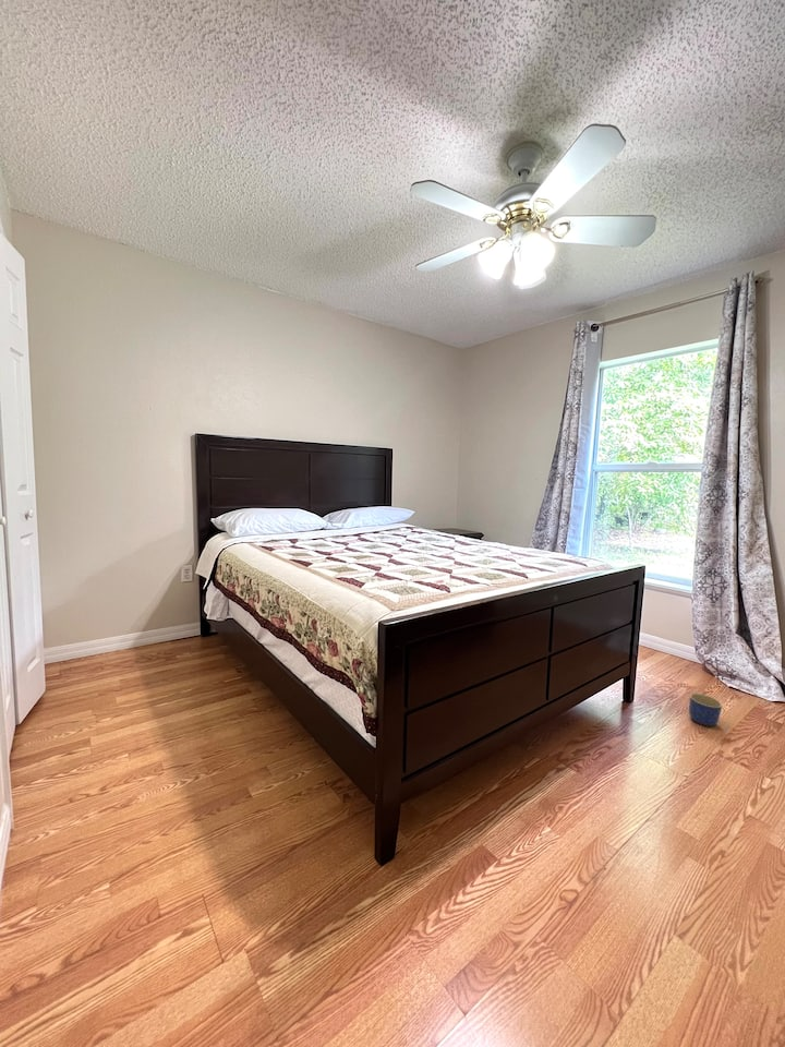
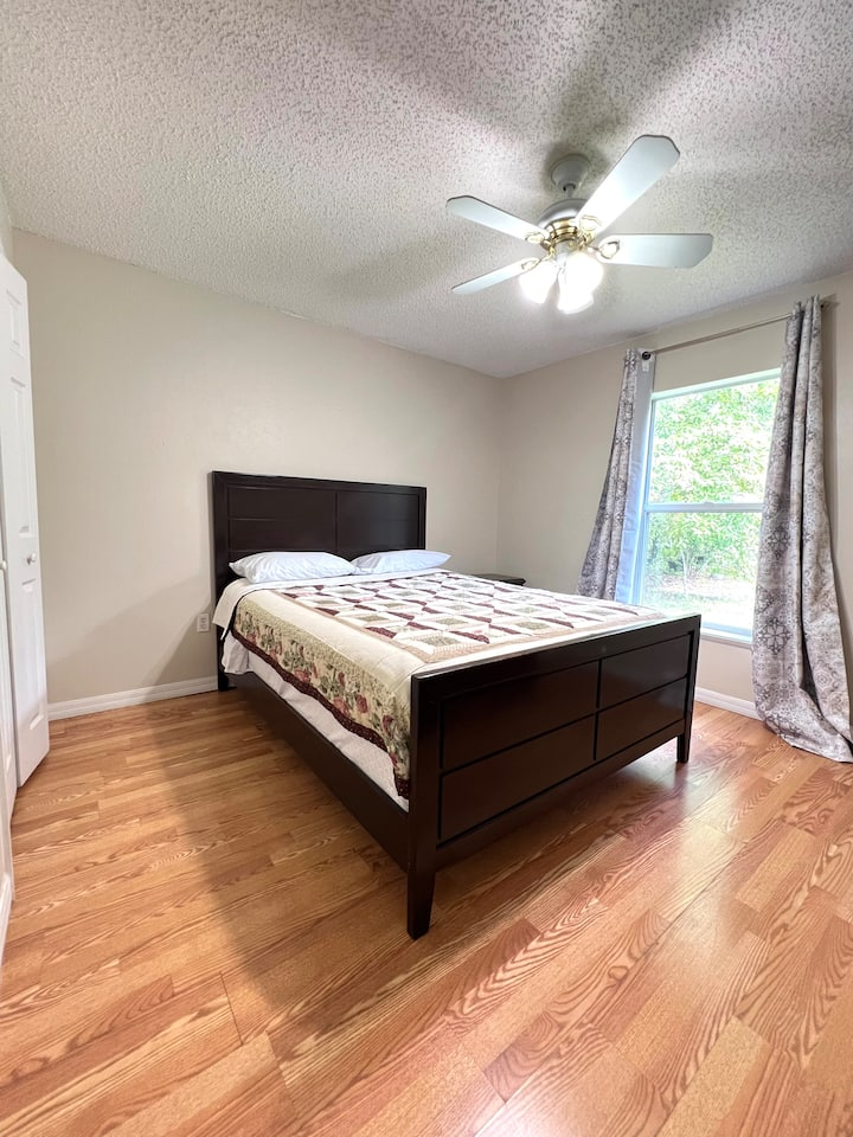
- planter (703, 710)
